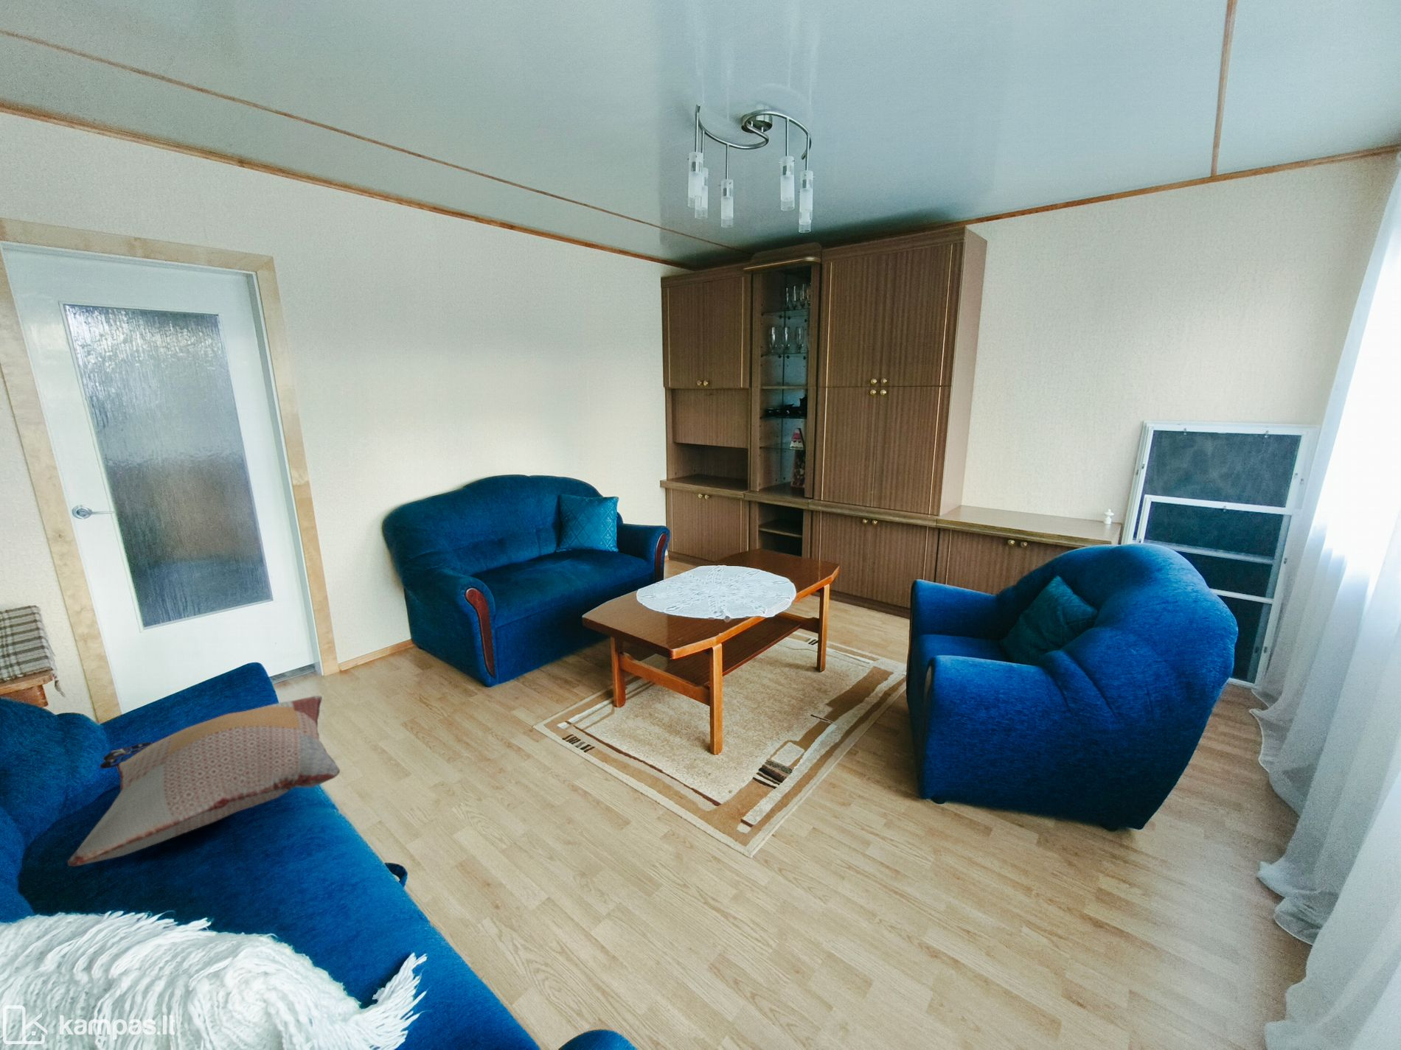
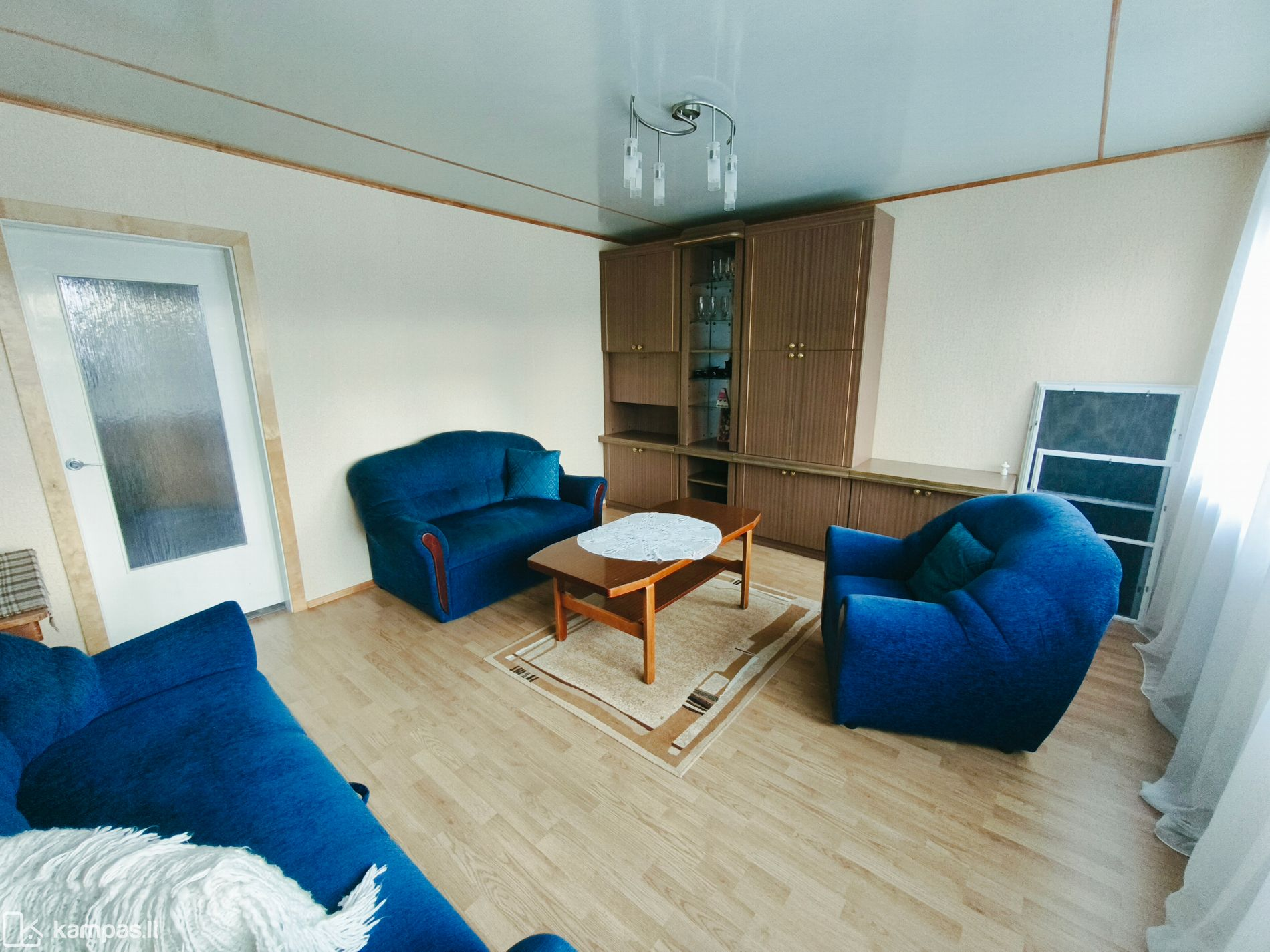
- decorative pillow (220, 763)
